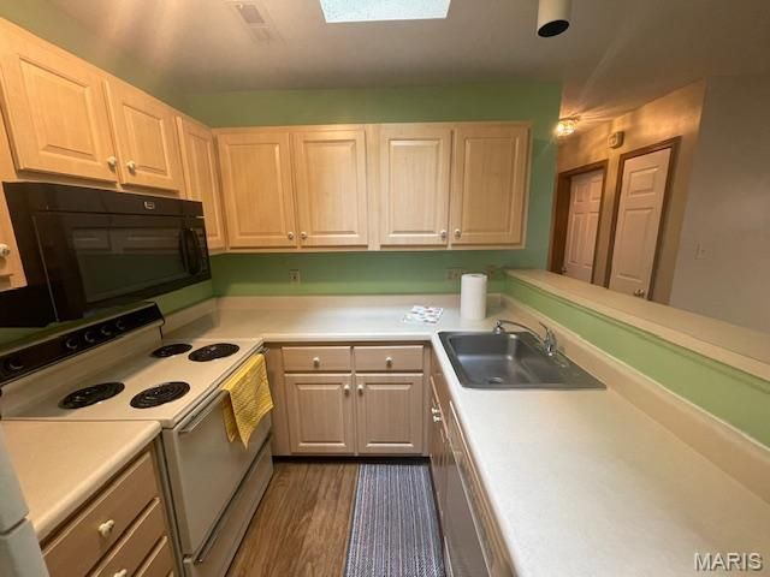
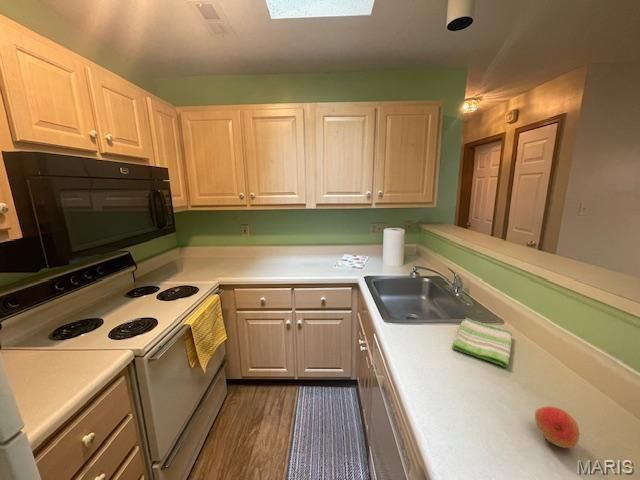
+ dish towel (483, 338)
+ fruit (556, 425)
